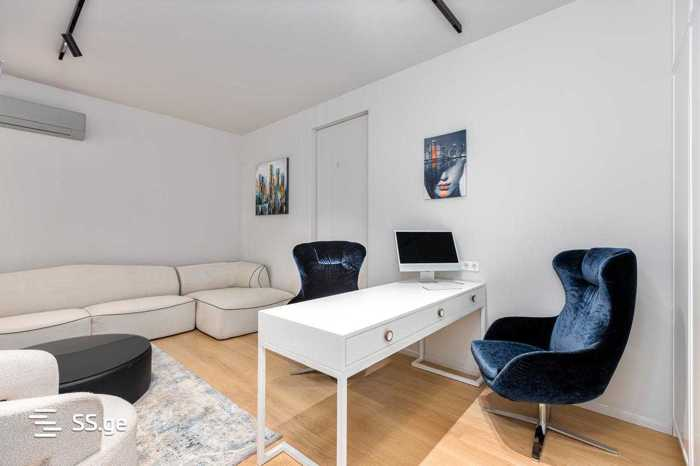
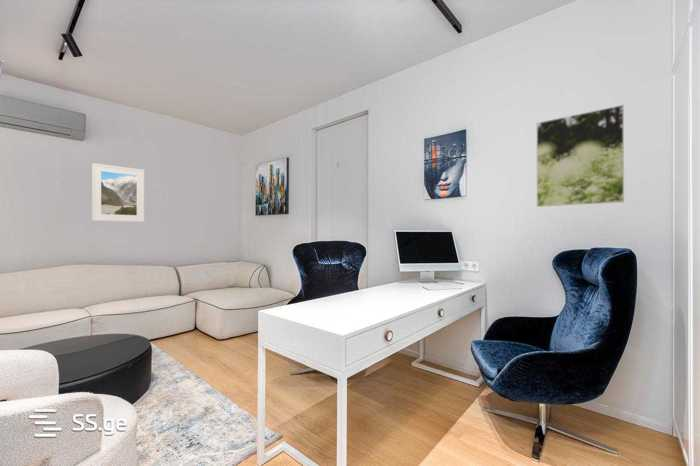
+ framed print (577, 159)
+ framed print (119, 194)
